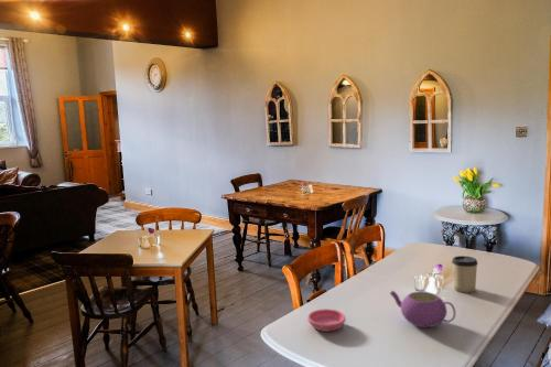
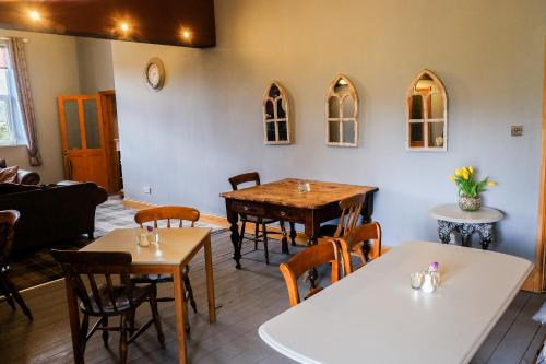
- saucer (326, 321)
- cup (464, 273)
- teapot (421, 309)
